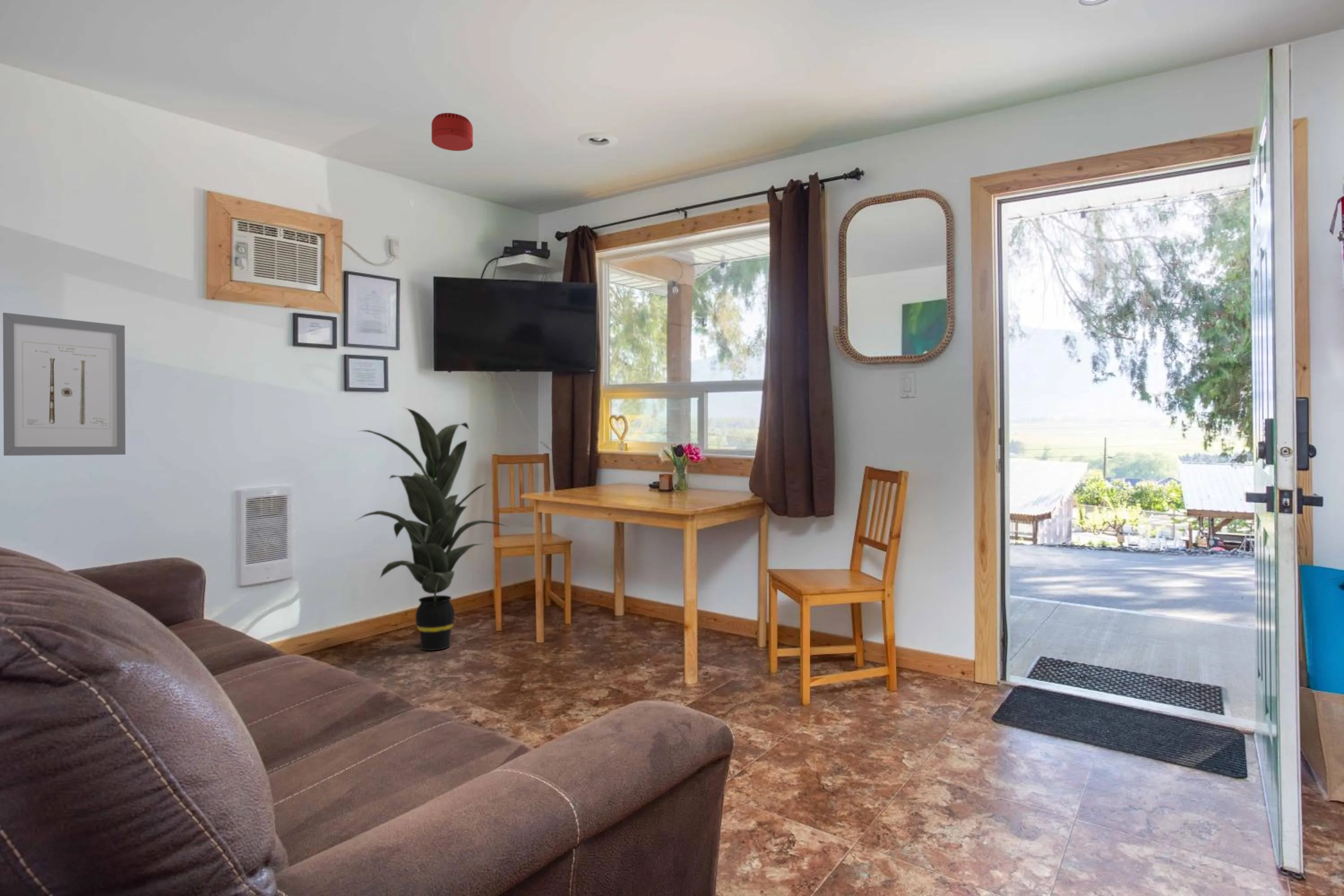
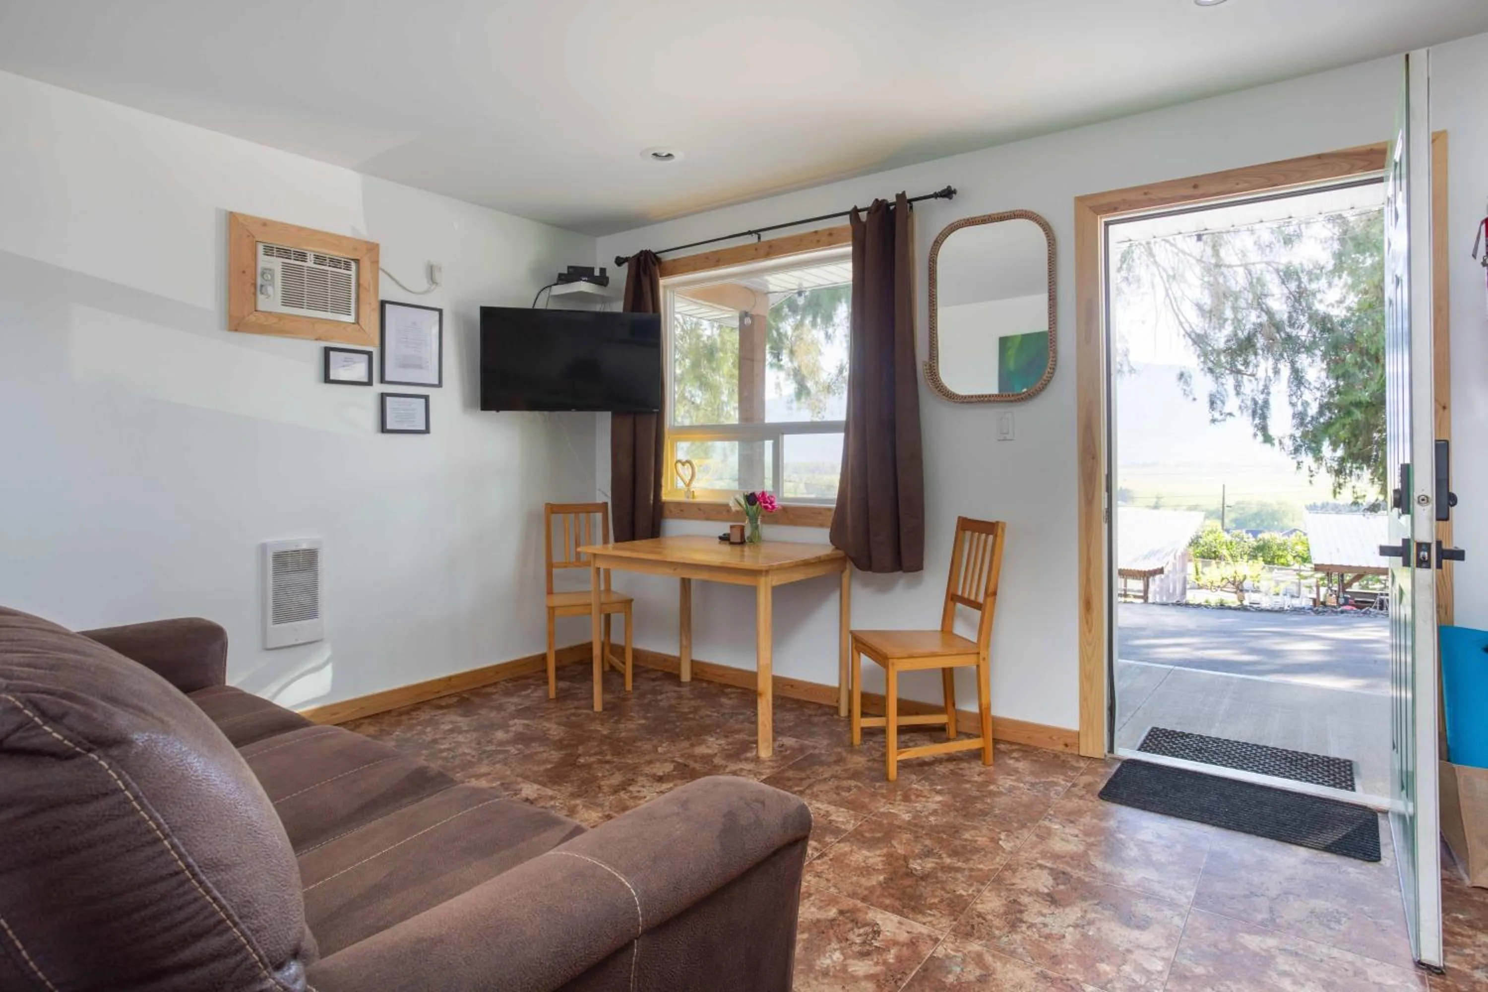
- wall art (67, 387)
- smoke detector (452, 131)
- indoor plant (424, 528)
